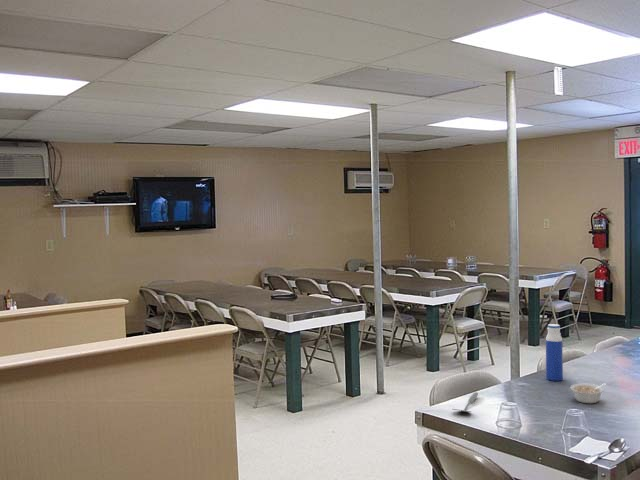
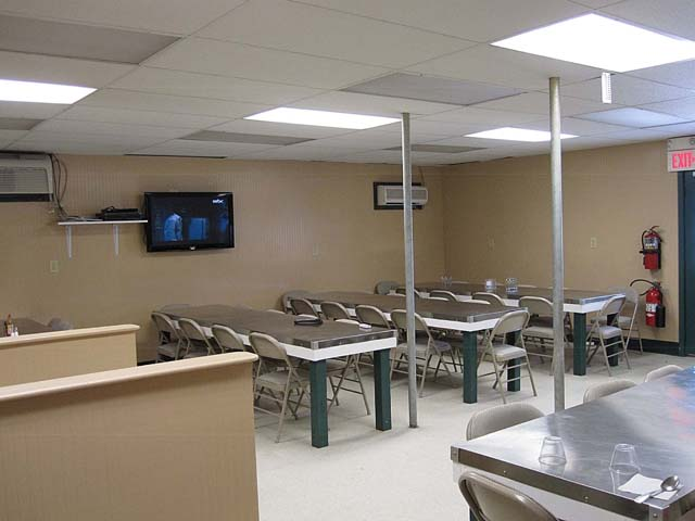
- water bottle (554, 352)
- legume (587, 392)
- spatula (469, 402)
